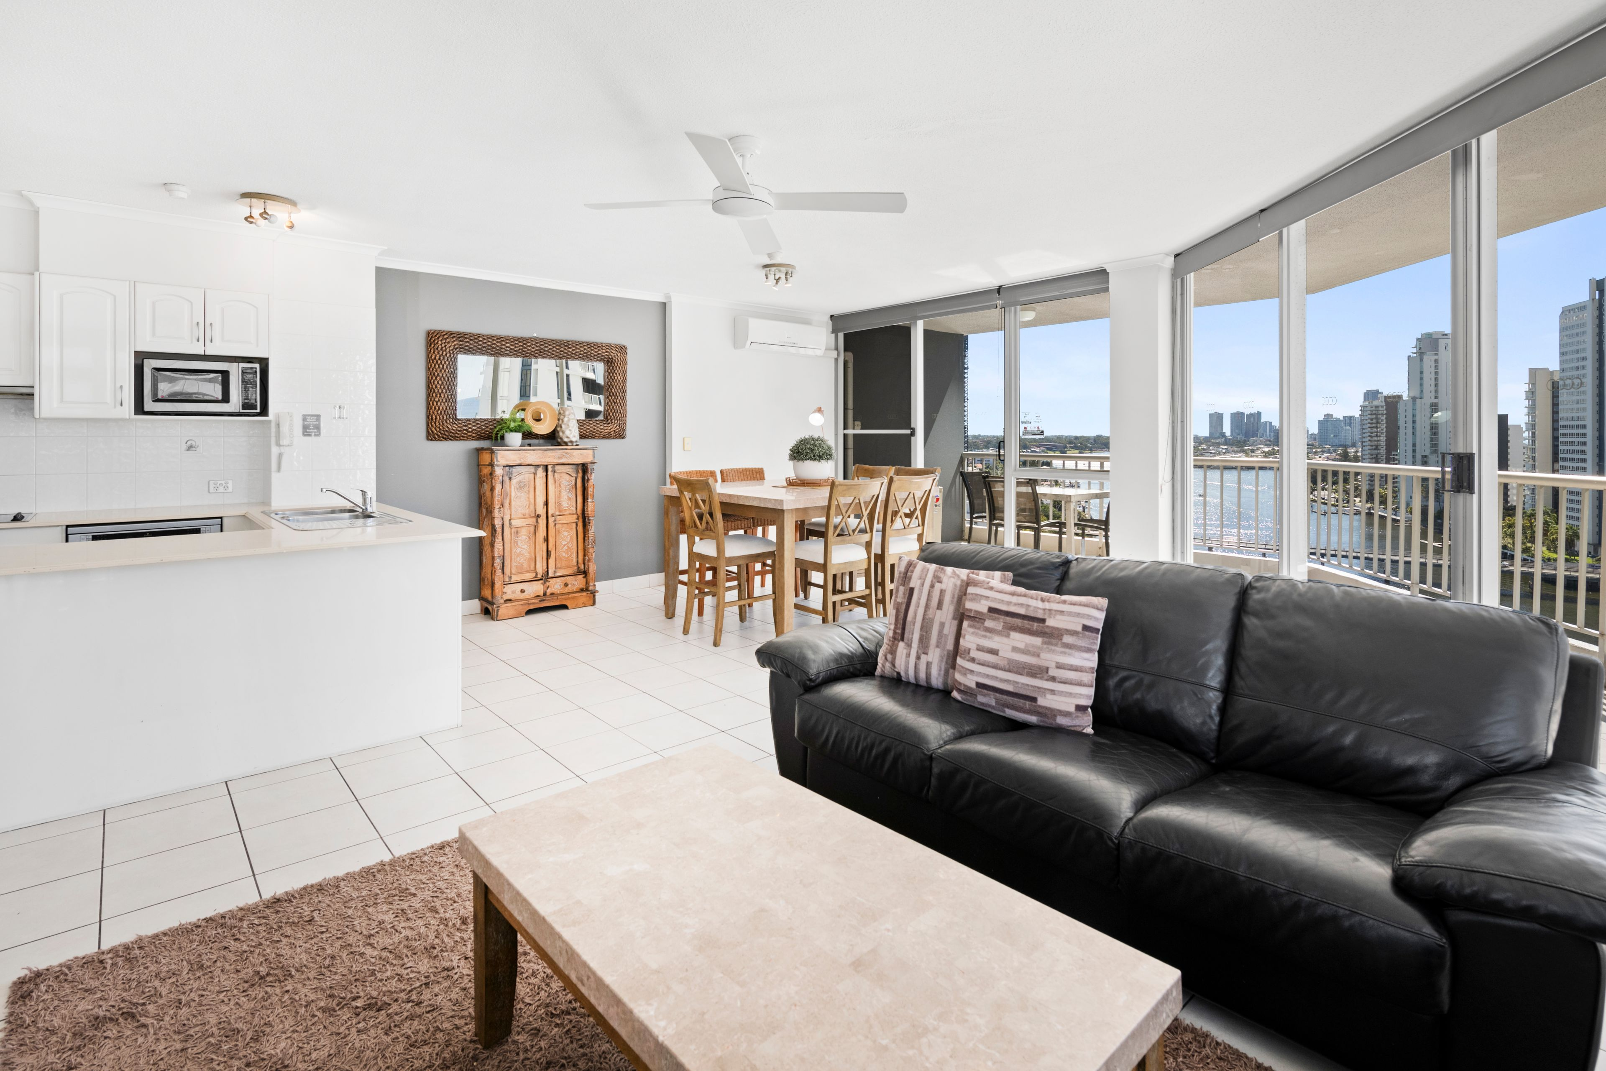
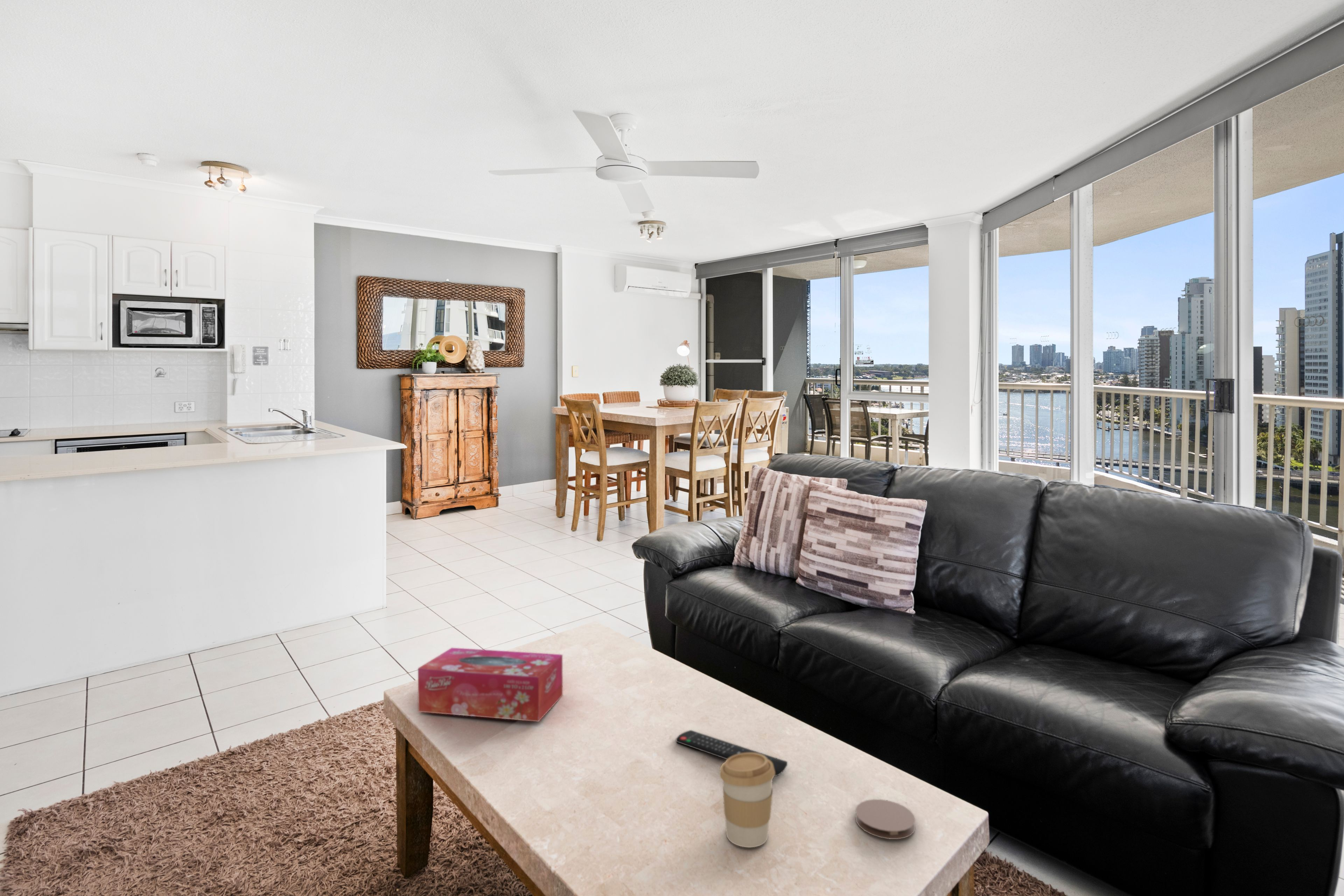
+ remote control (728, 752)
+ coaster (885, 818)
+ coffee cup (747, 797)
+ tissue box (492, 682)
